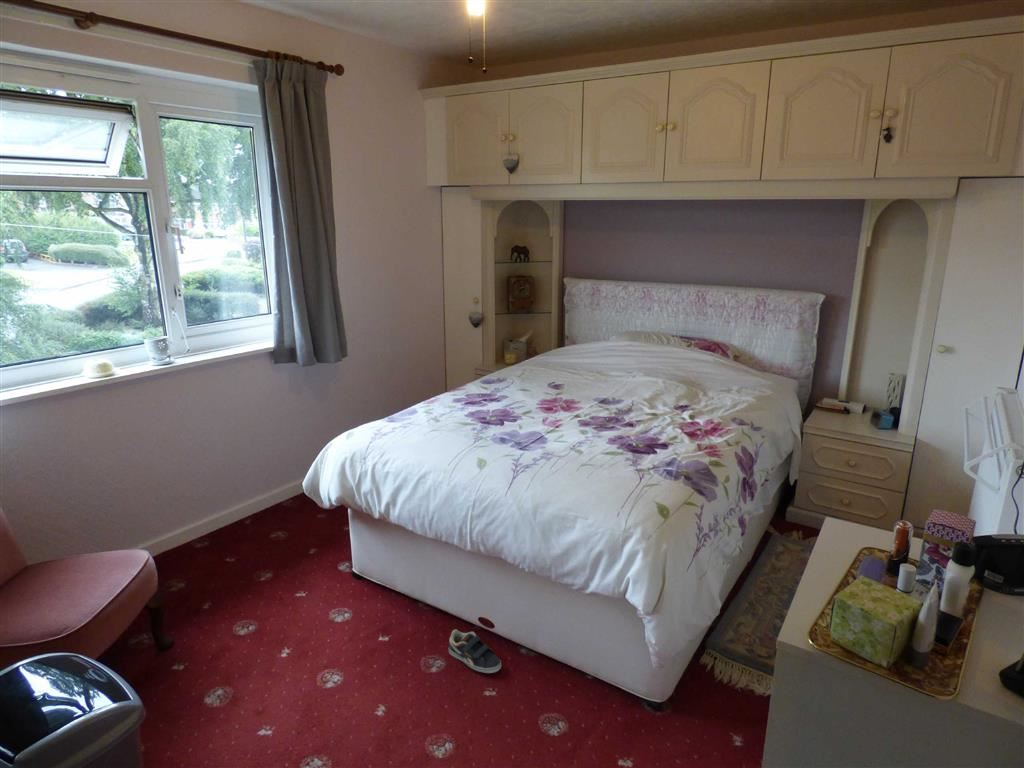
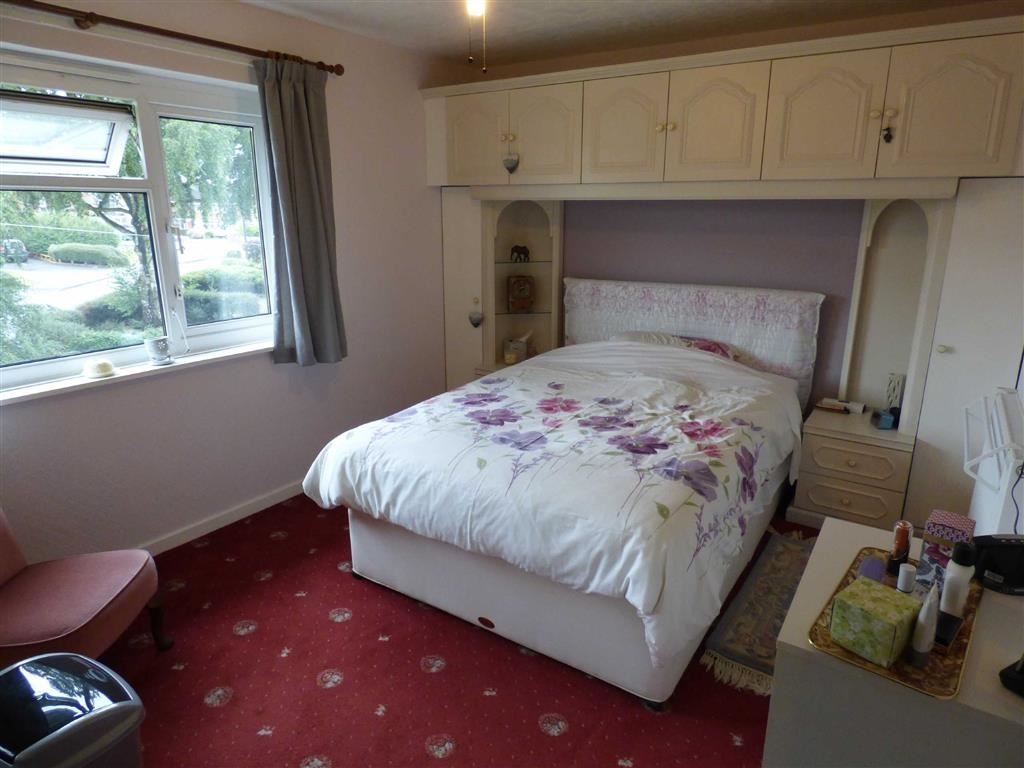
- sneaker (473, 650)
